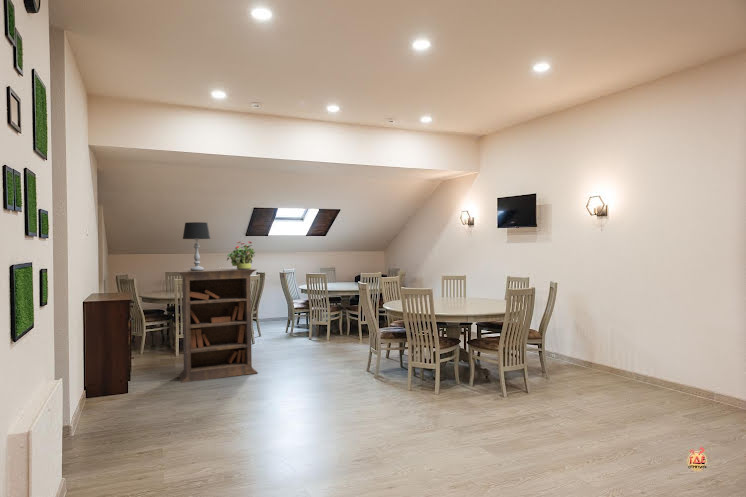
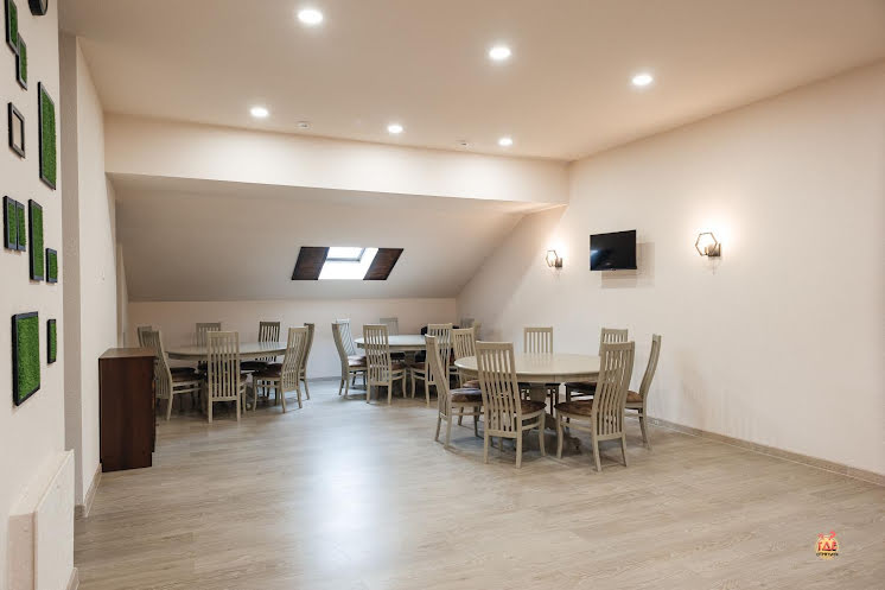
- bookcase (217, 321)
- table lamp (196, 246)
- potted plant (240, 255)
